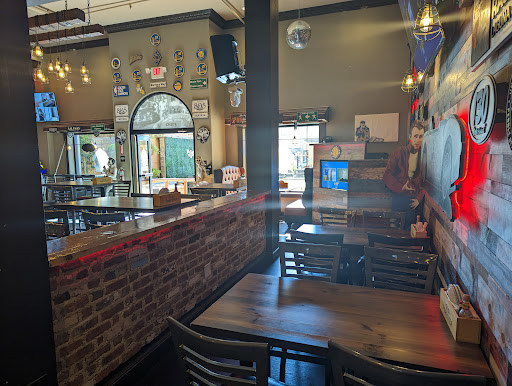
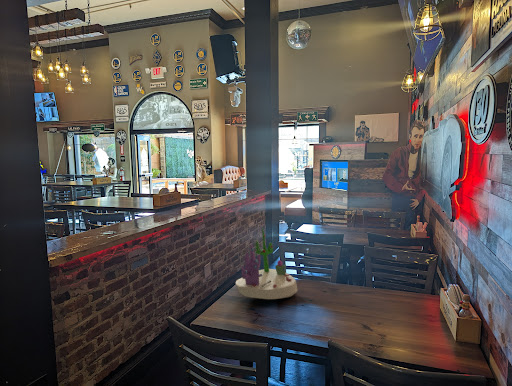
+ succulent planter (265, 263)
